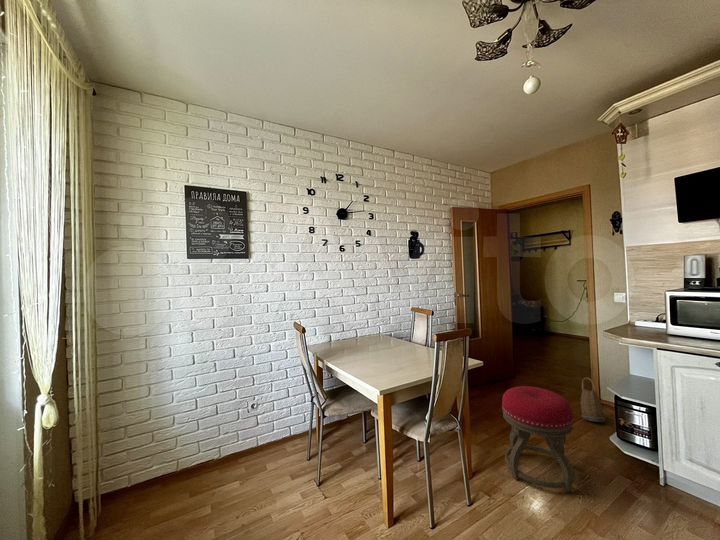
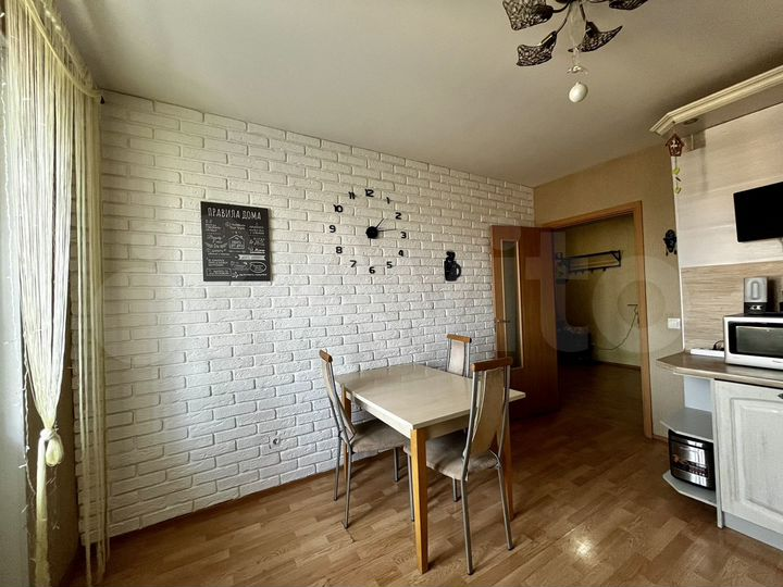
- stool (536, 432)
- basket (591, 400)
